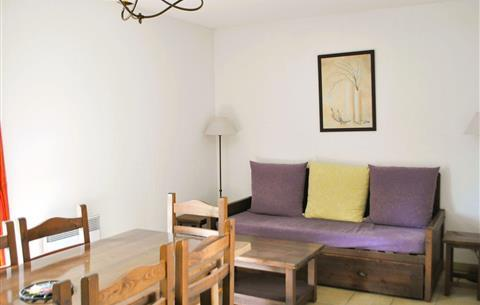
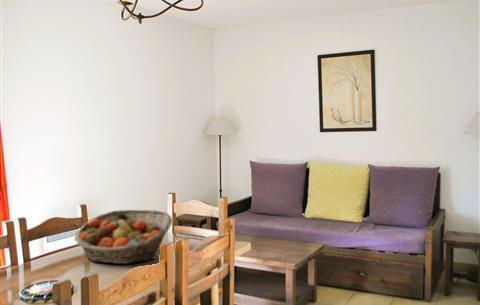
+ fruit basket (124, 235)
